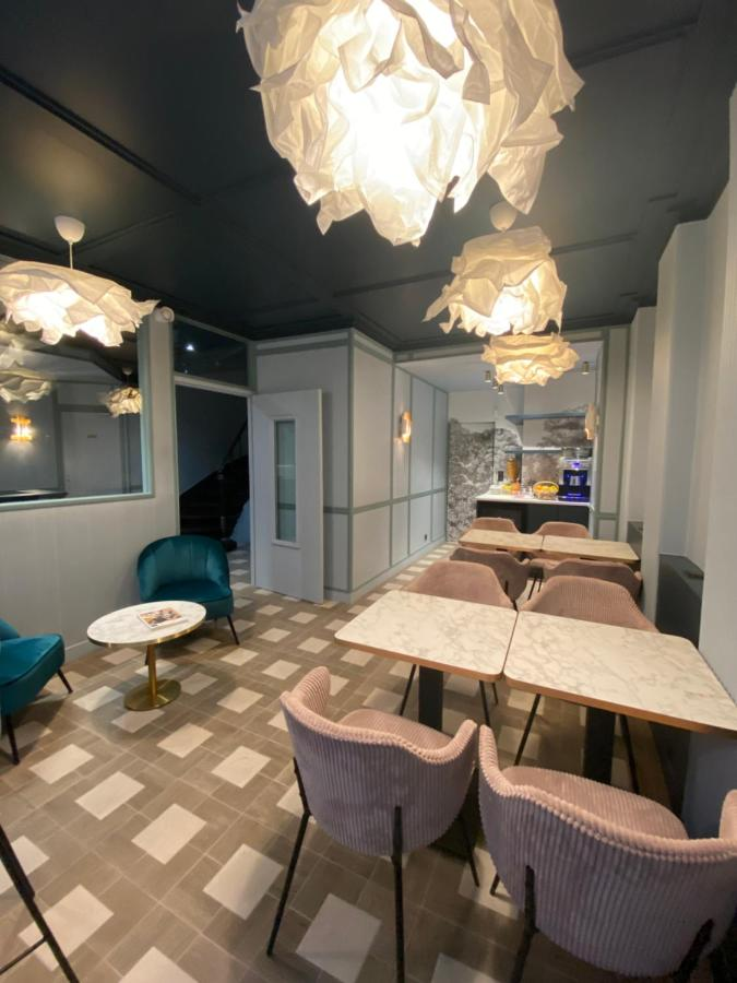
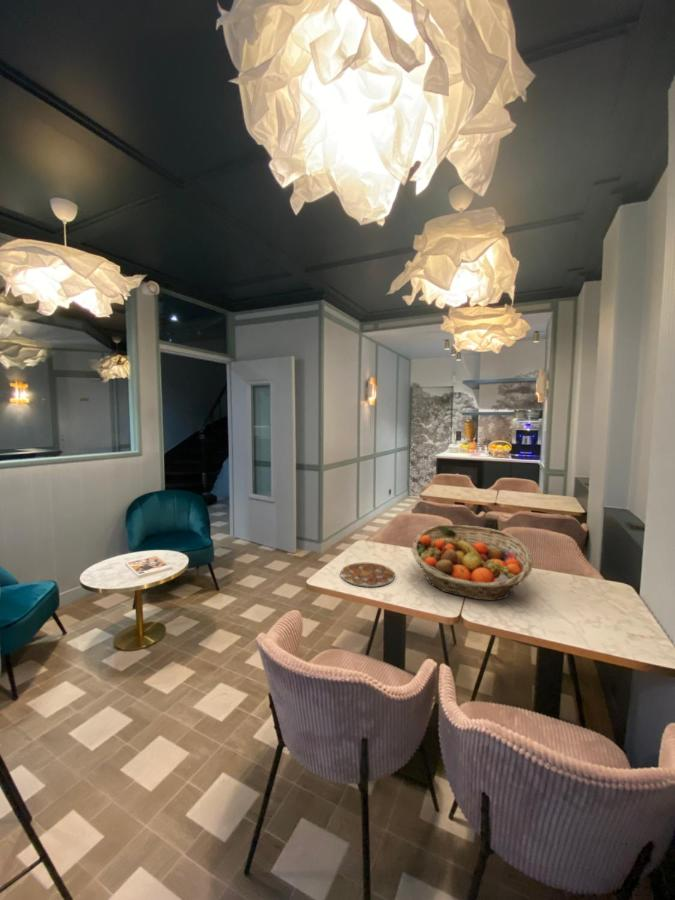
+ plate (367, 573)
+ fruit basket (468, 559)
